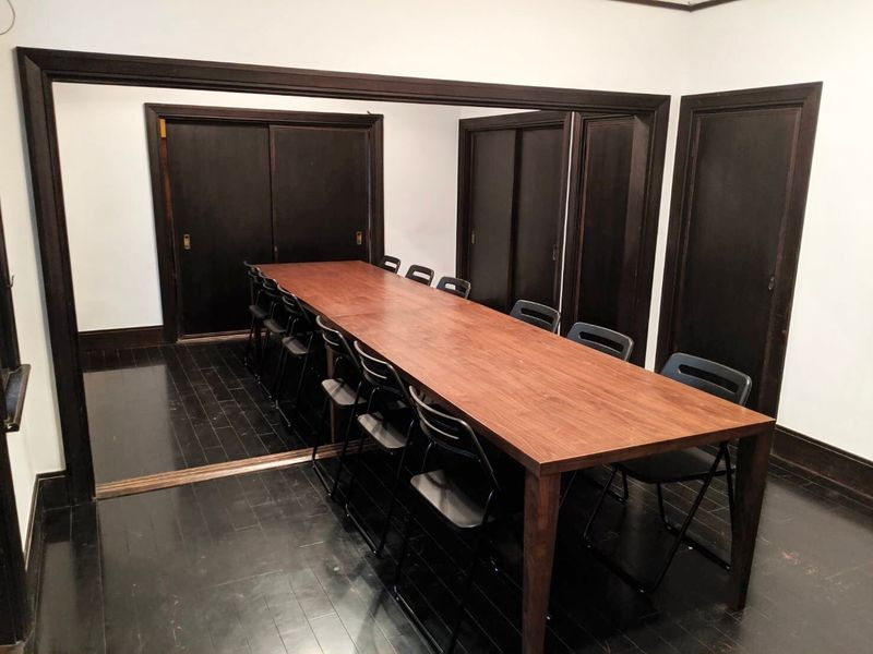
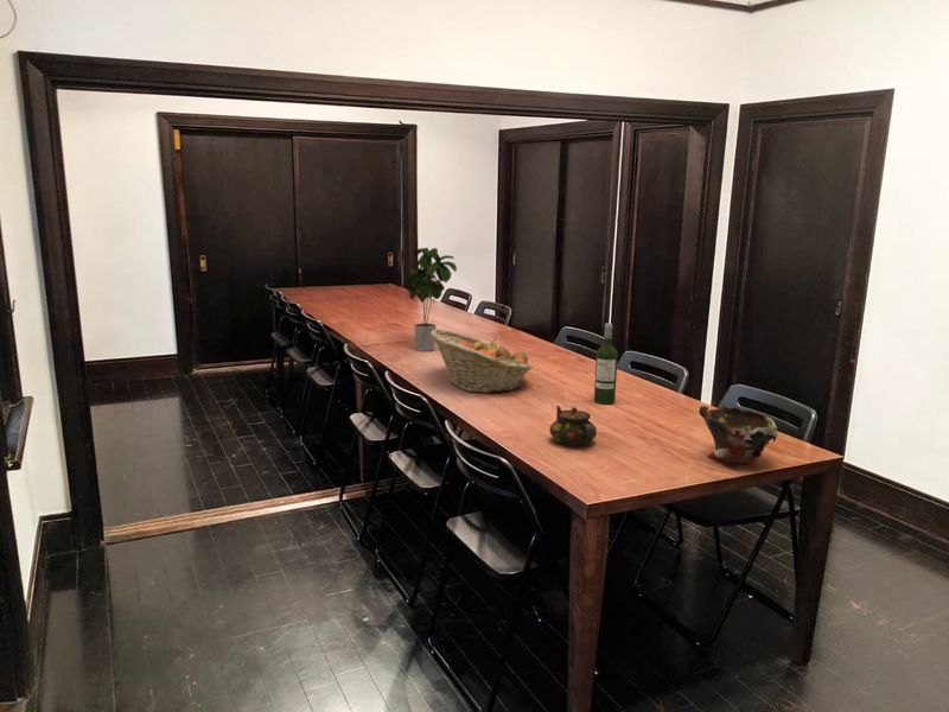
+ fruit basket (479, 357)
+ bowl (739, 434)
+ wine bottle (606, 362)
+ potted plant (427, 298)
+ teapot (573, 424)
